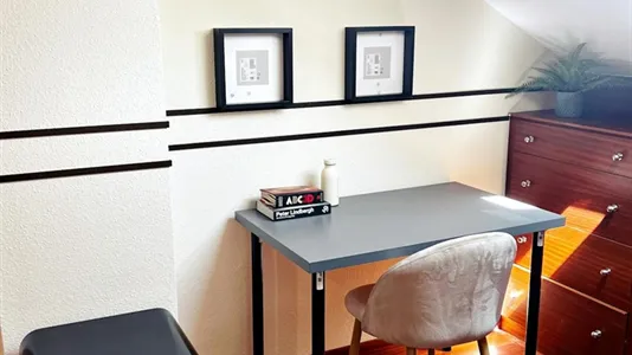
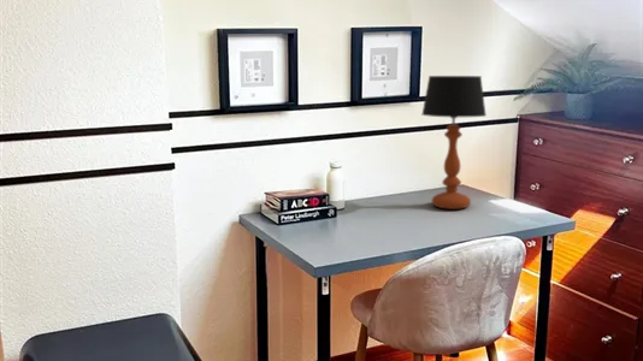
+ table lamp (453, 142)
